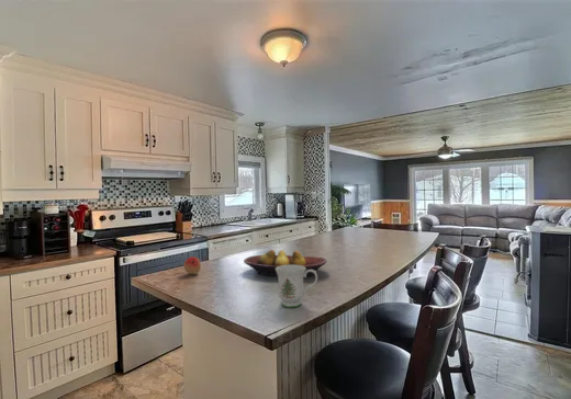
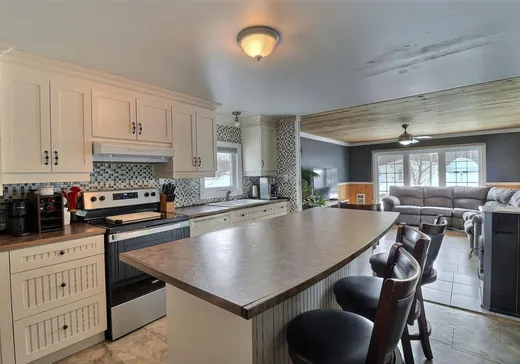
- mug (296, 286)
- fruit (192, 265)
- fruit bowl (284, 261)
